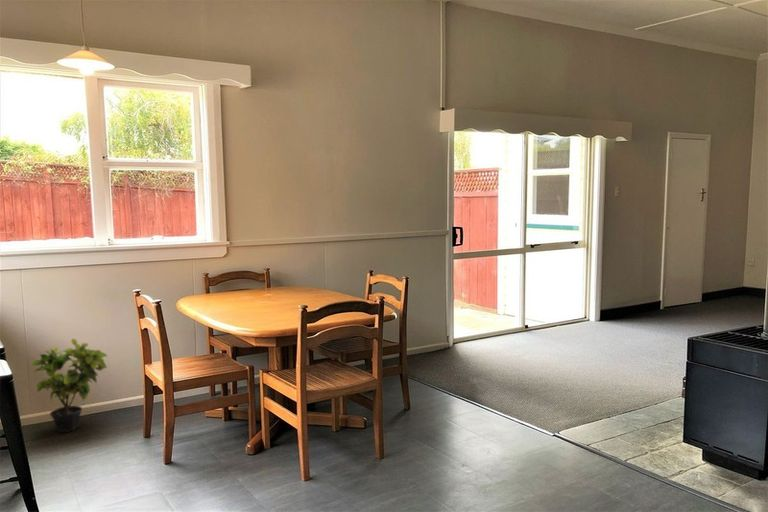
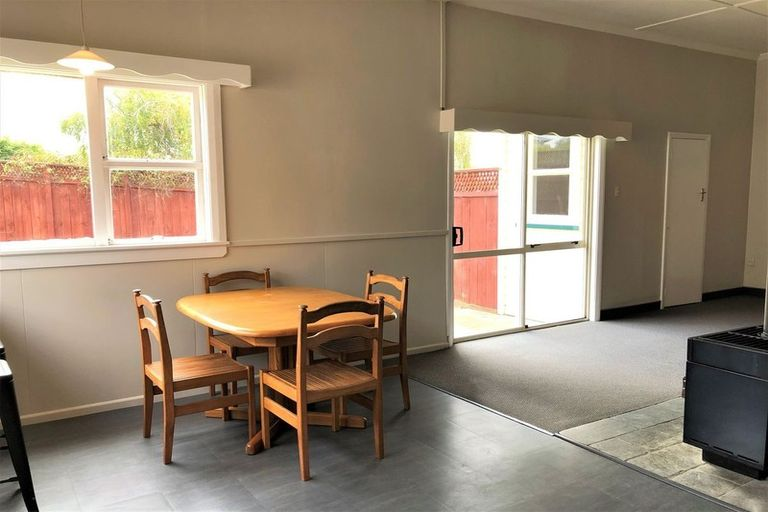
- potted plant (71, 384)
